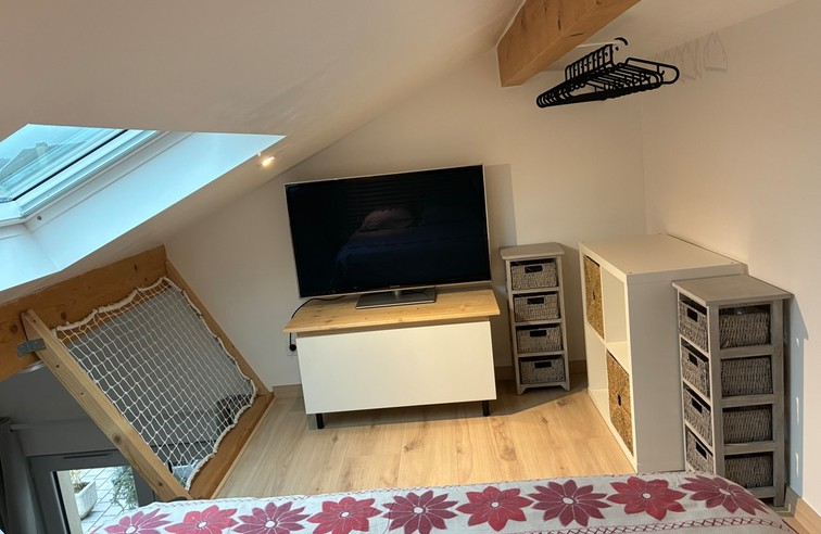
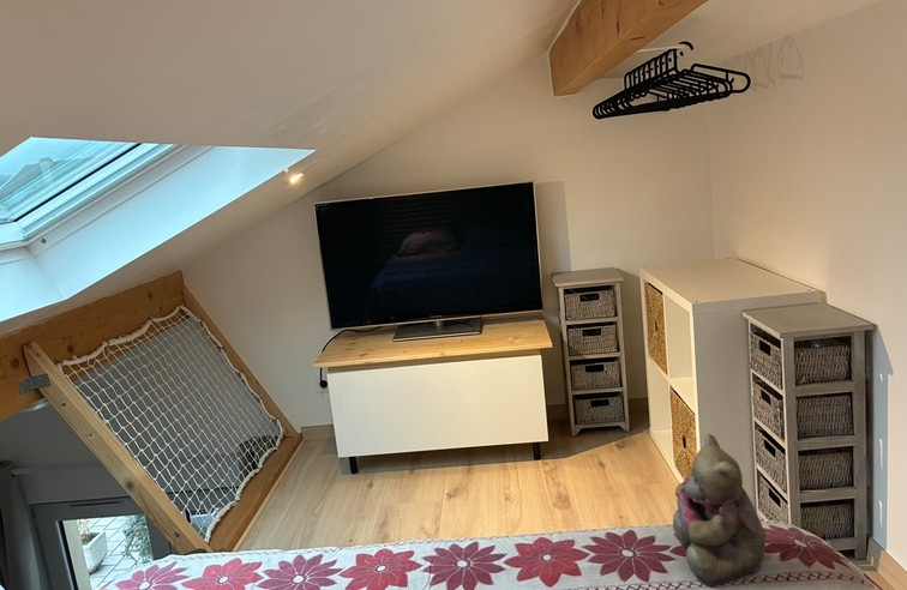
+ teddy bear (714, 499)
